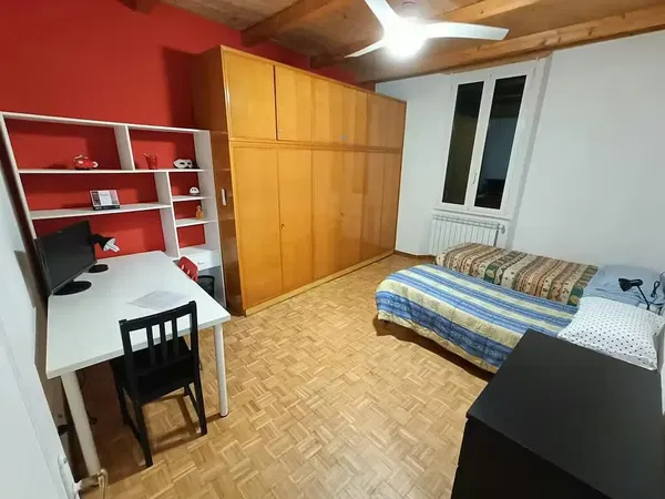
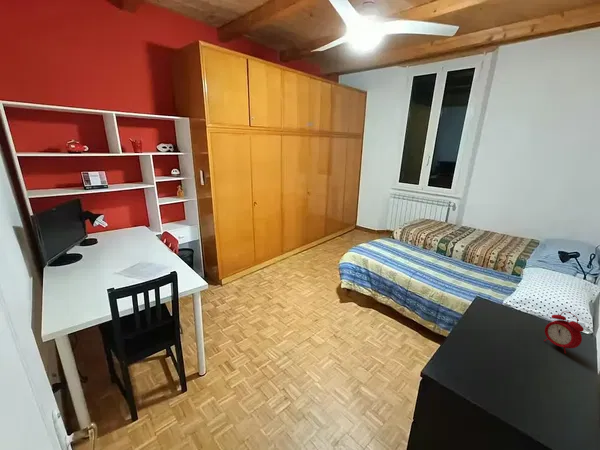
+ alarm clock (563, 330)
